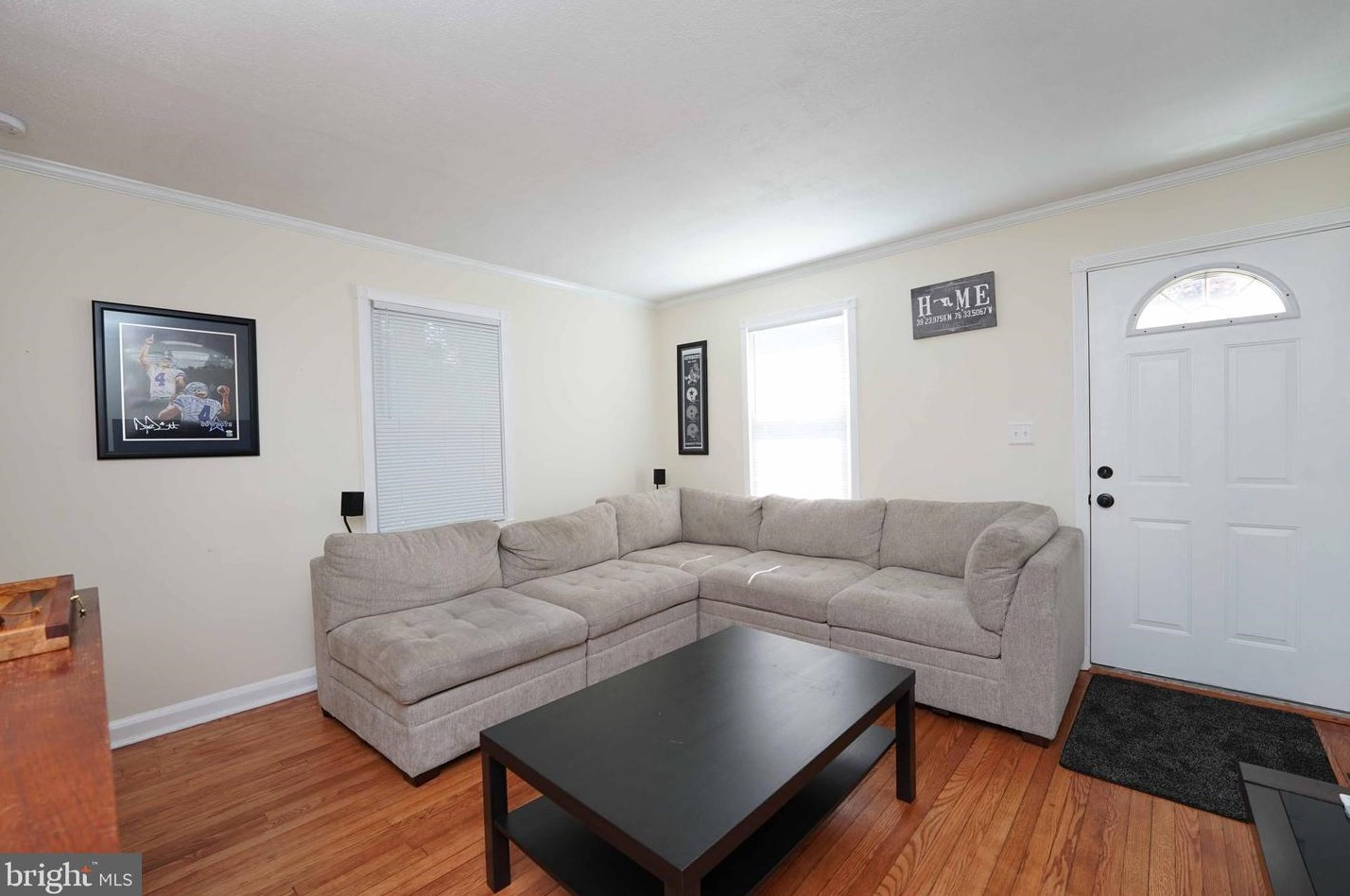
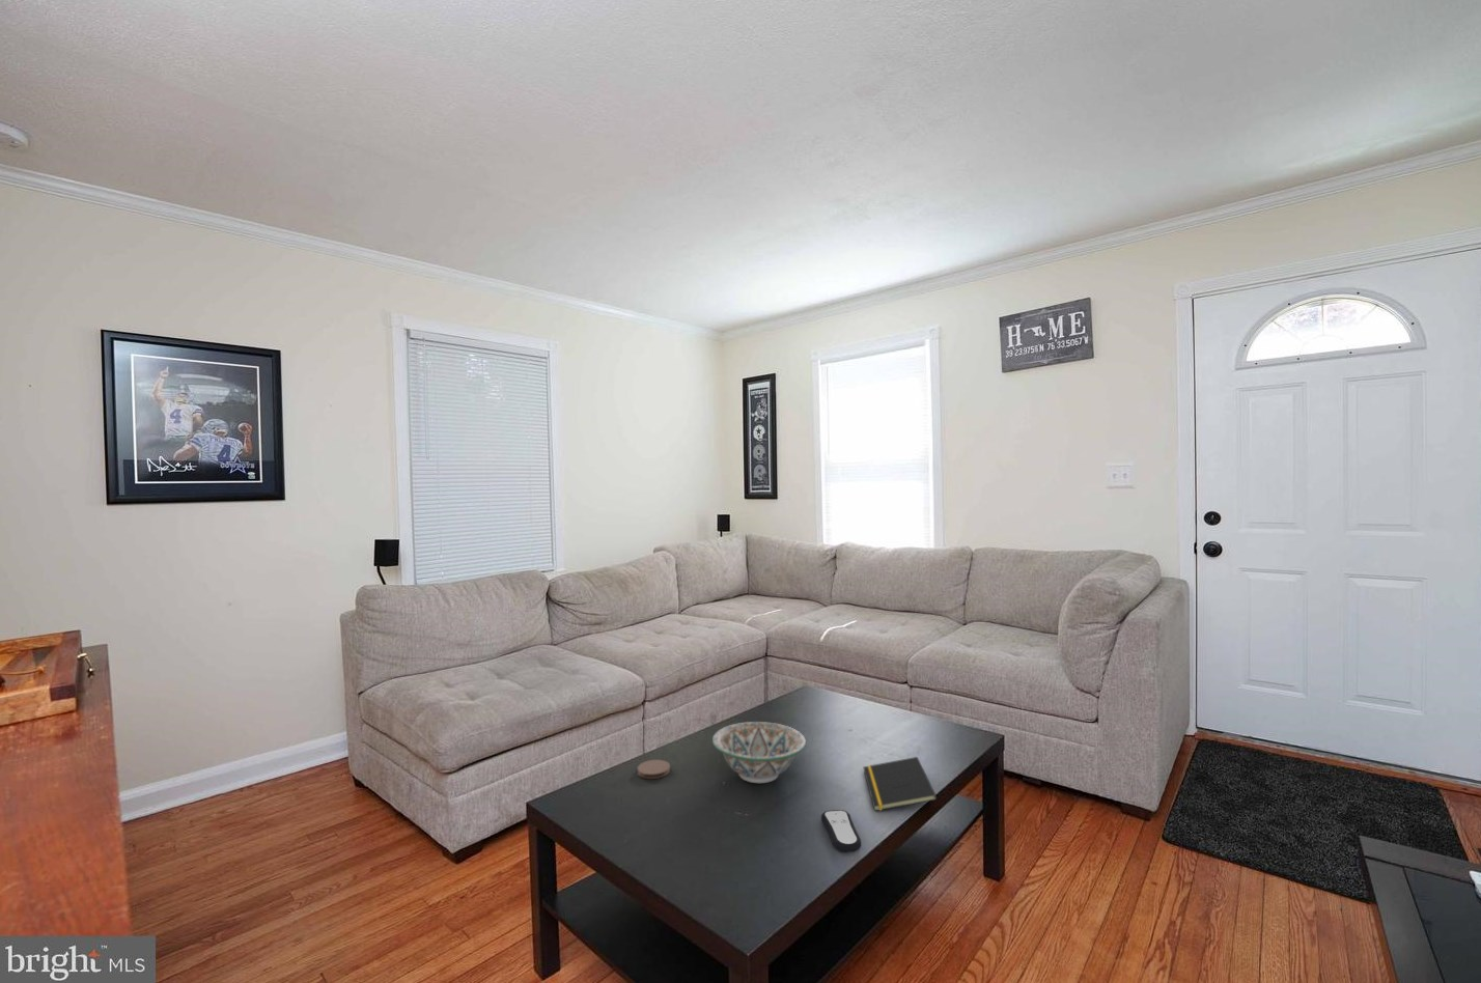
+ notepad (897, 782)
+ remote control (841, 829)
+ coaster (654, 768)
+ decorative bowl (759, 756)
